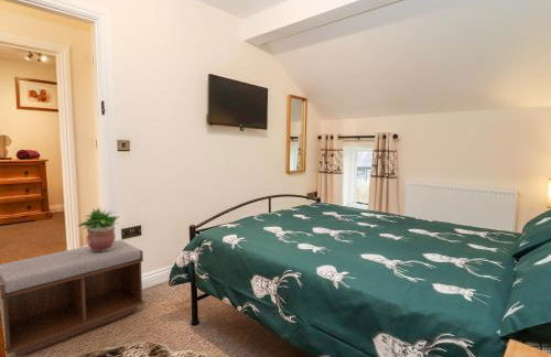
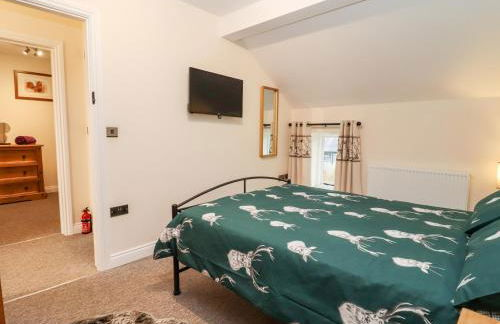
- bench (75, 289)
- potted plant (101, 228)
